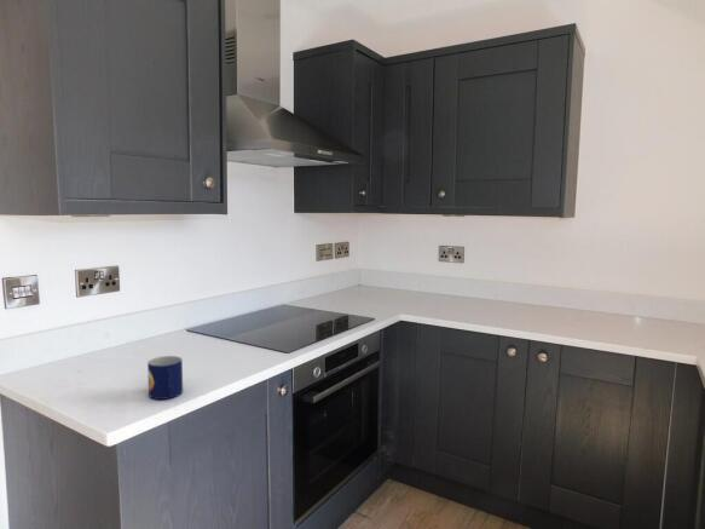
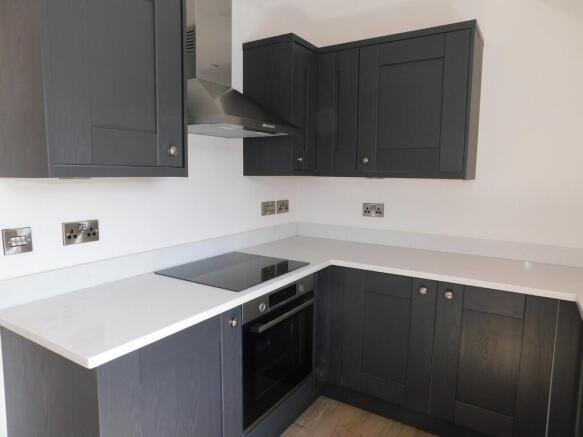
- mug (167, 379)
